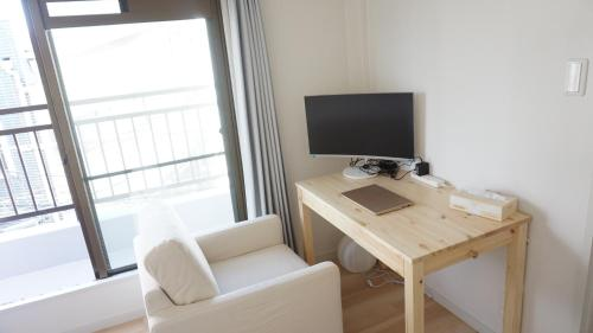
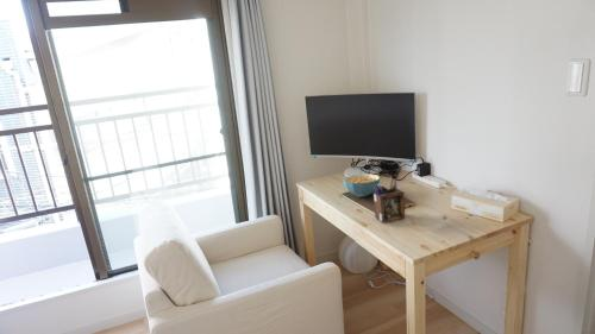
+ cereal bowl (362, 187)
+ desk organizer (388, 200)
